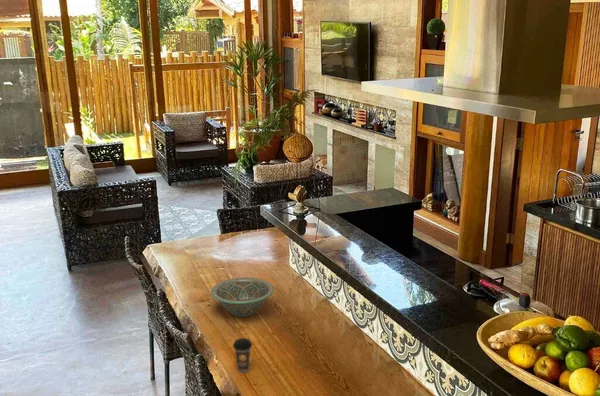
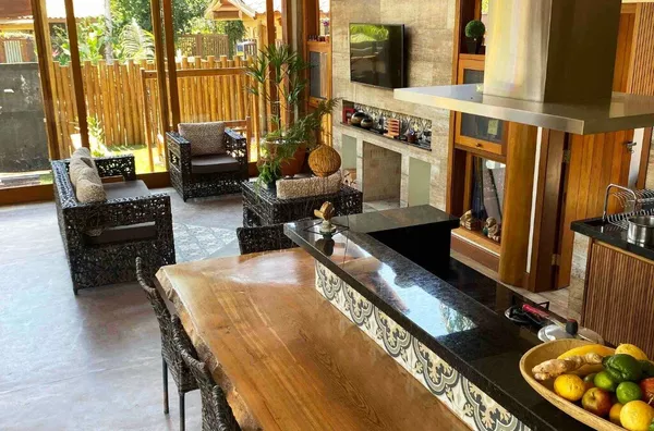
- decorative bowl (243, 300)
- coffee cup (242, 355)
